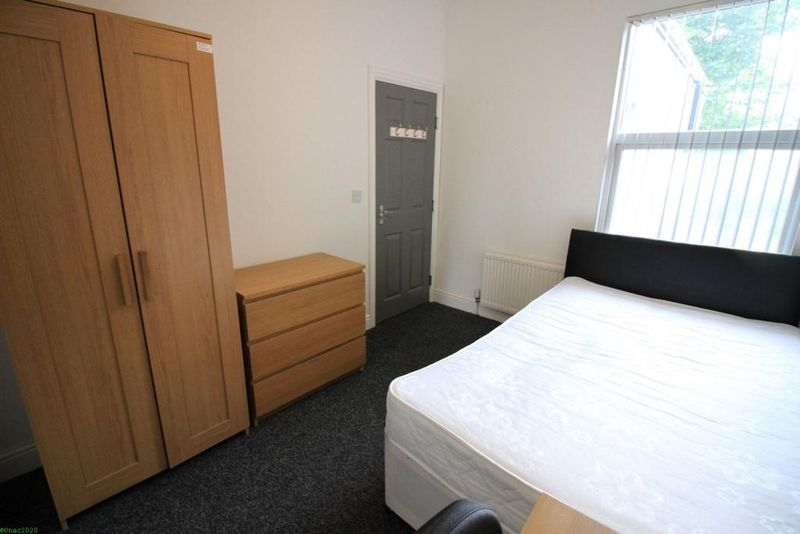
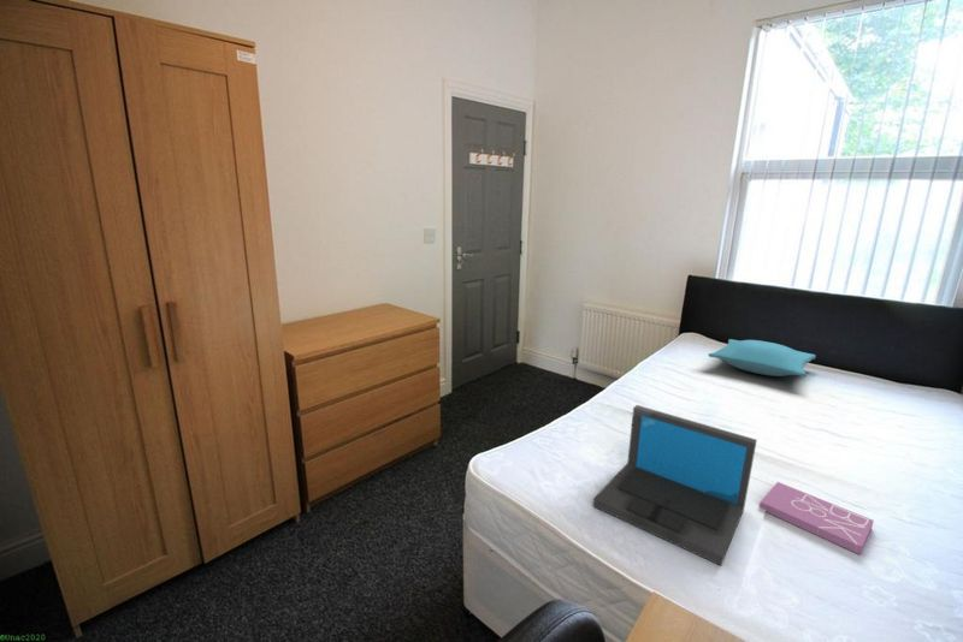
+ laptop (673, 474)
+ pillow (762, 356)
+ book (814, 513)
